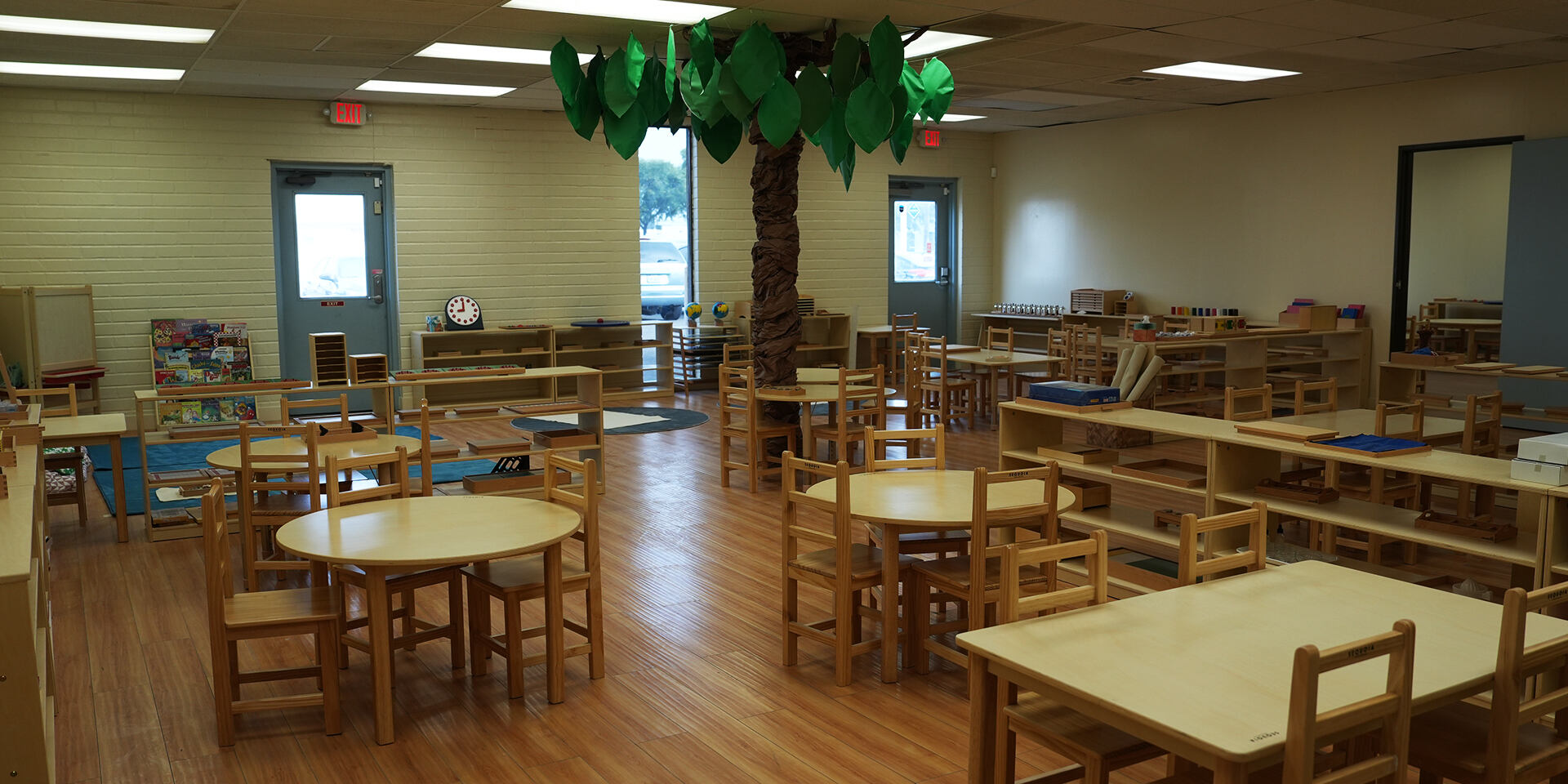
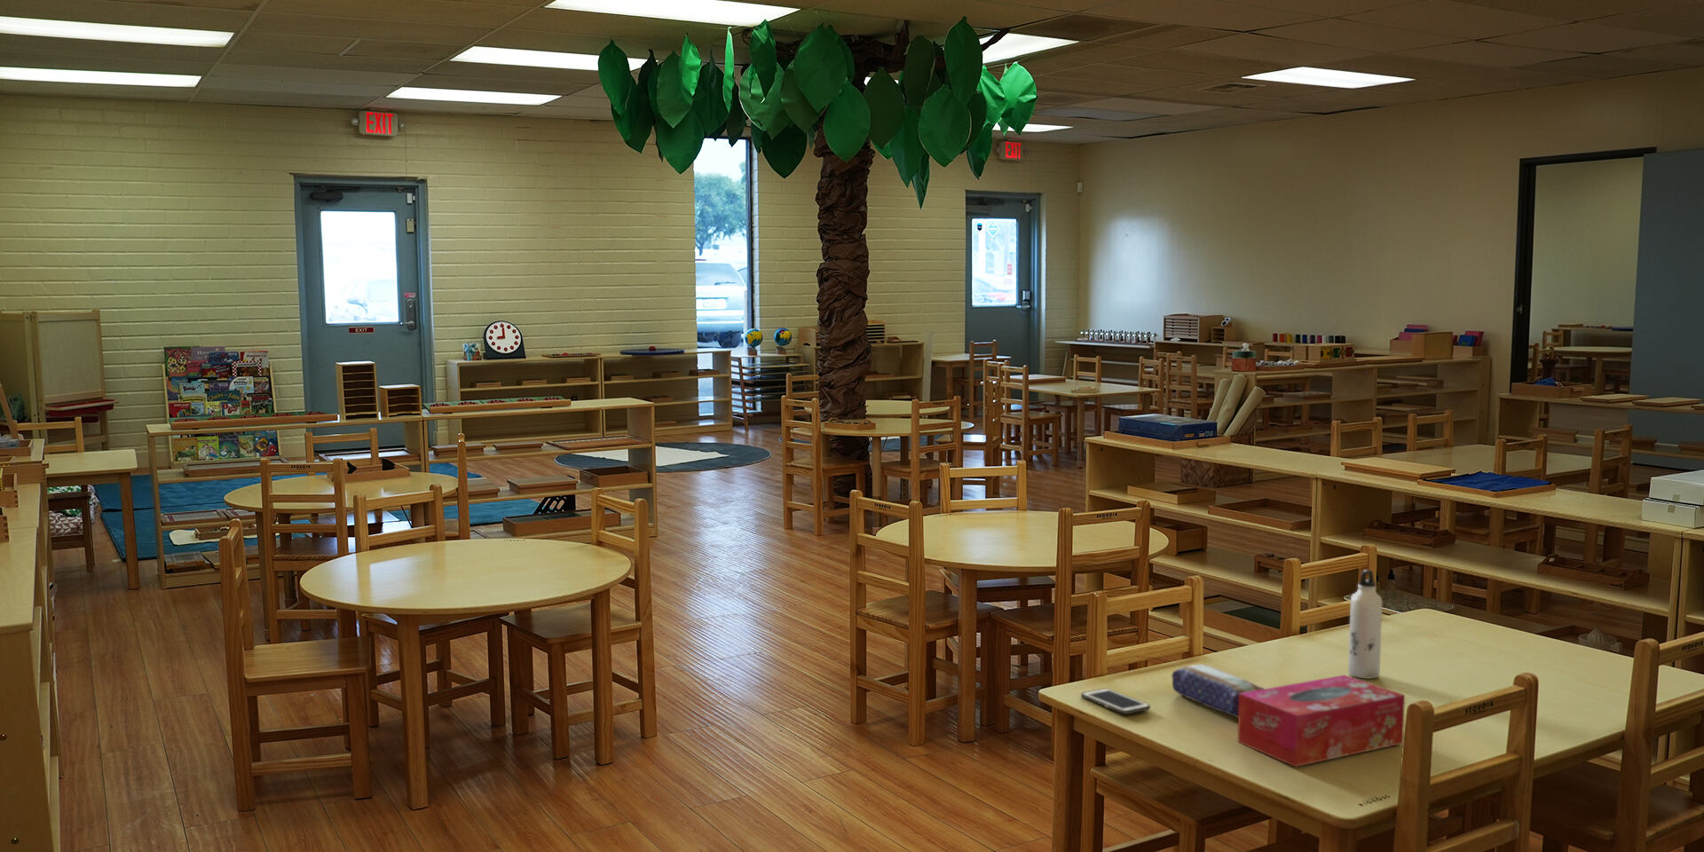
+ water bottle (1365, 622)
+ cell phone (1115, 701)
+ tissue box (1320, 718)
+ pencil case (1218, 689)
